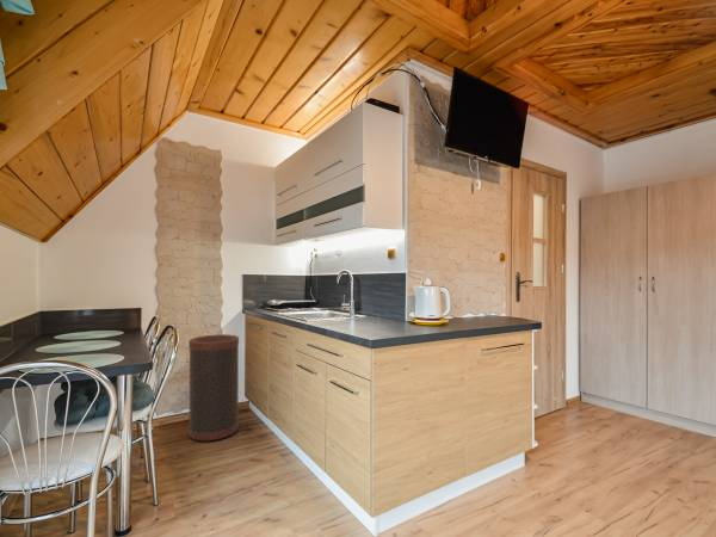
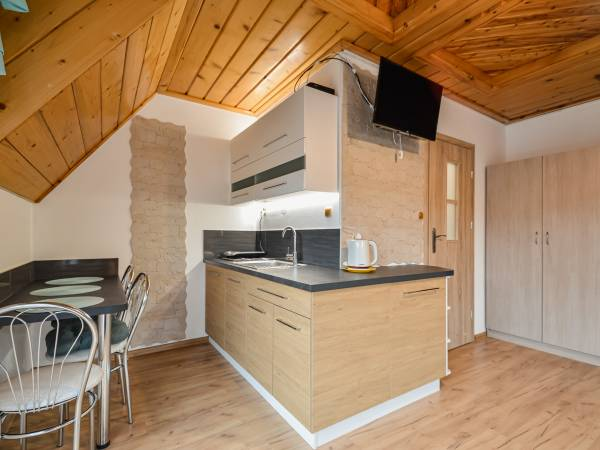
- trash can (214, 384)
